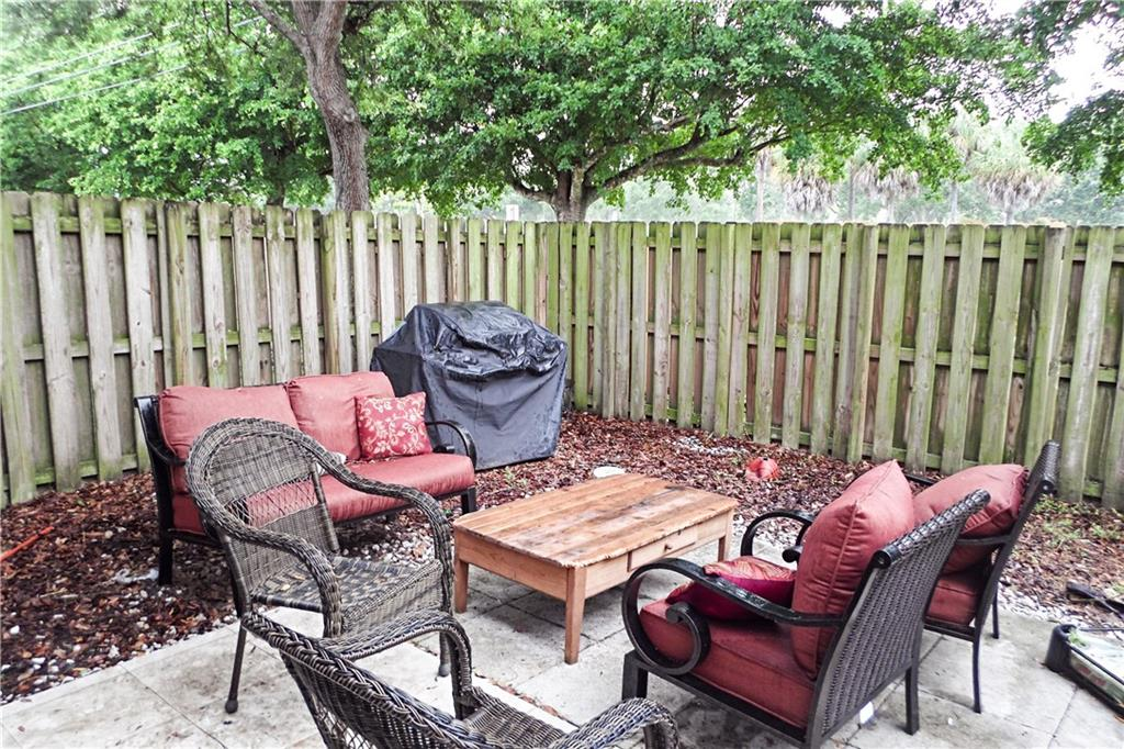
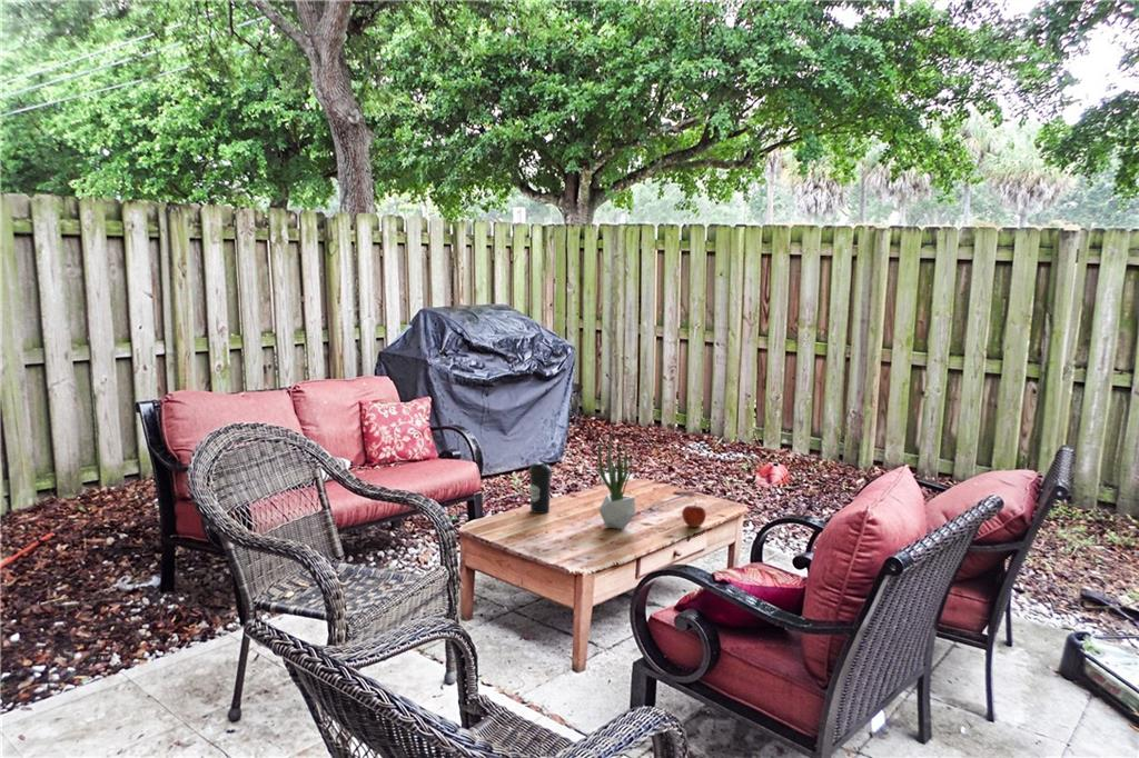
+ apple (693, 515)
+ potted plant (614, 481)
+ water bottle (539, 486)
